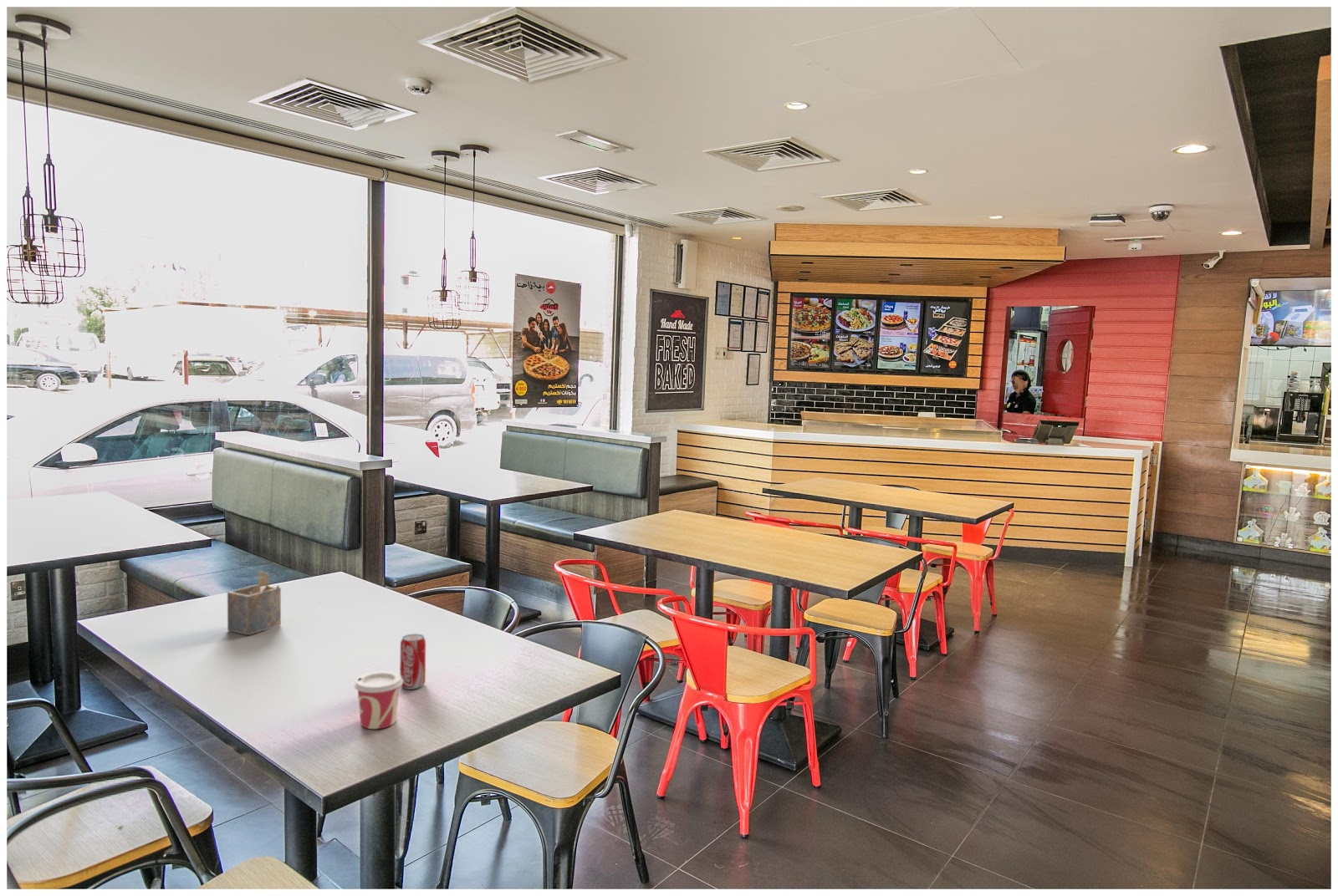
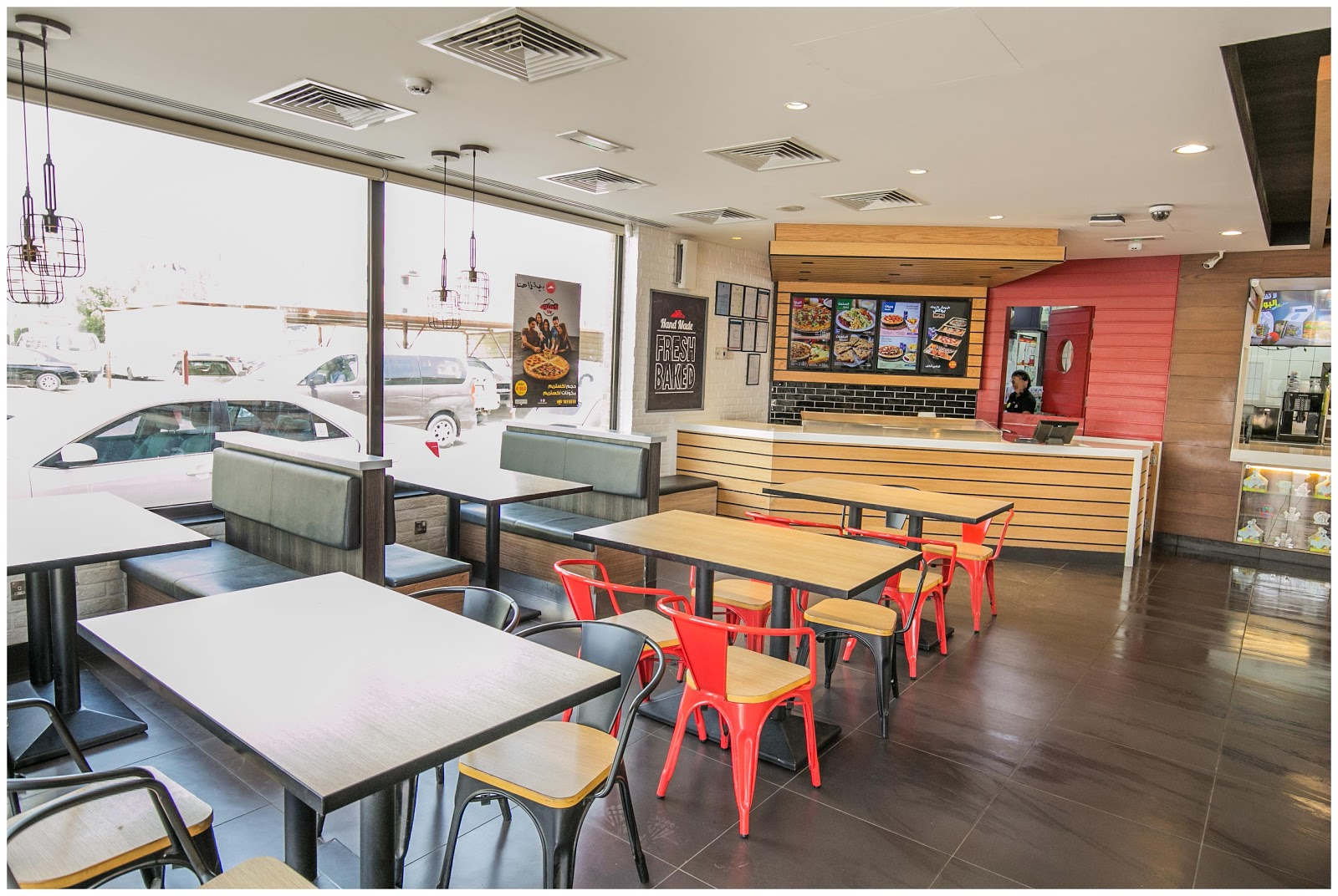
- cup (378, 700)
- beverage can (412, 661)
- napkin holder (254, 602)
